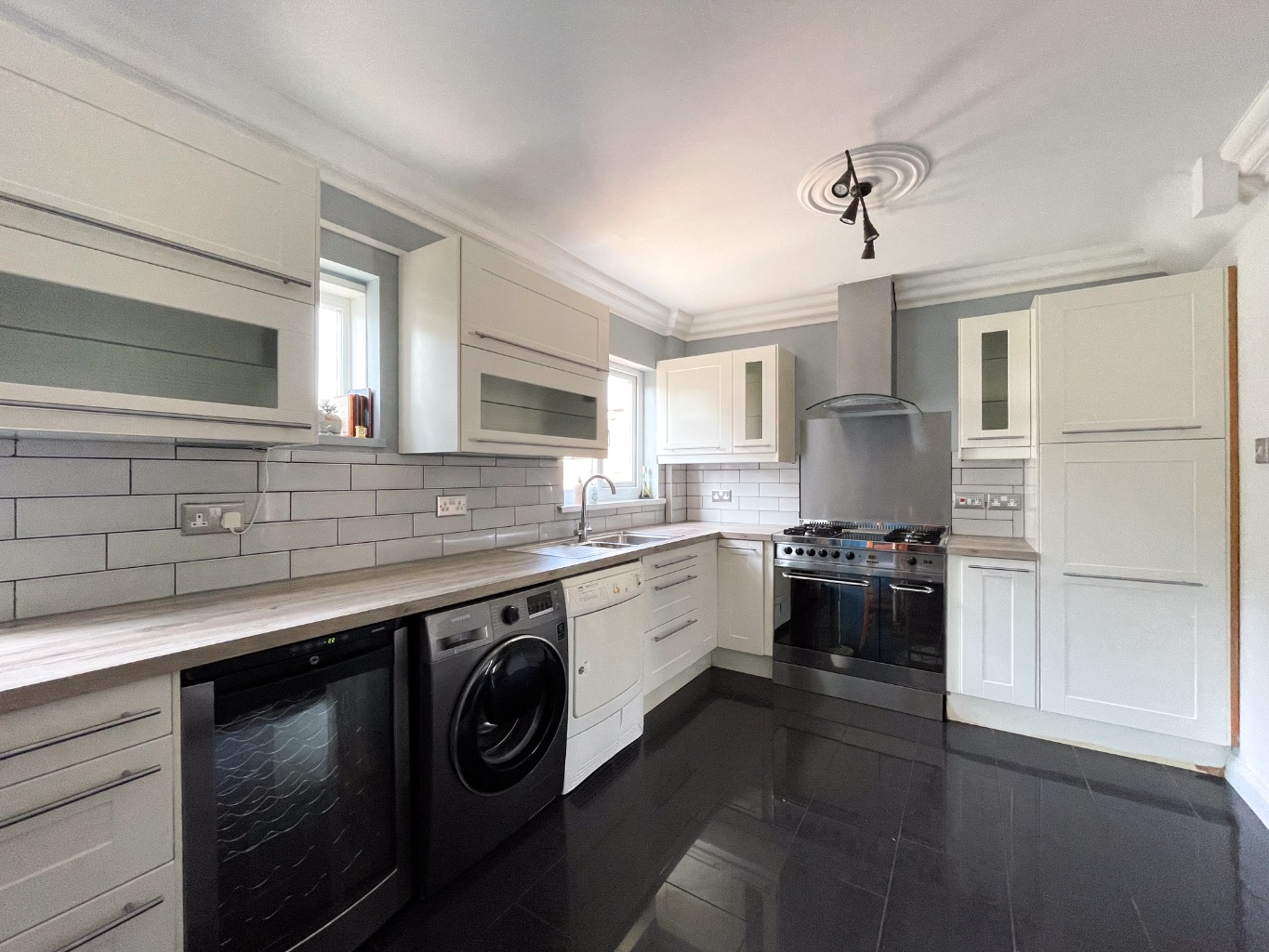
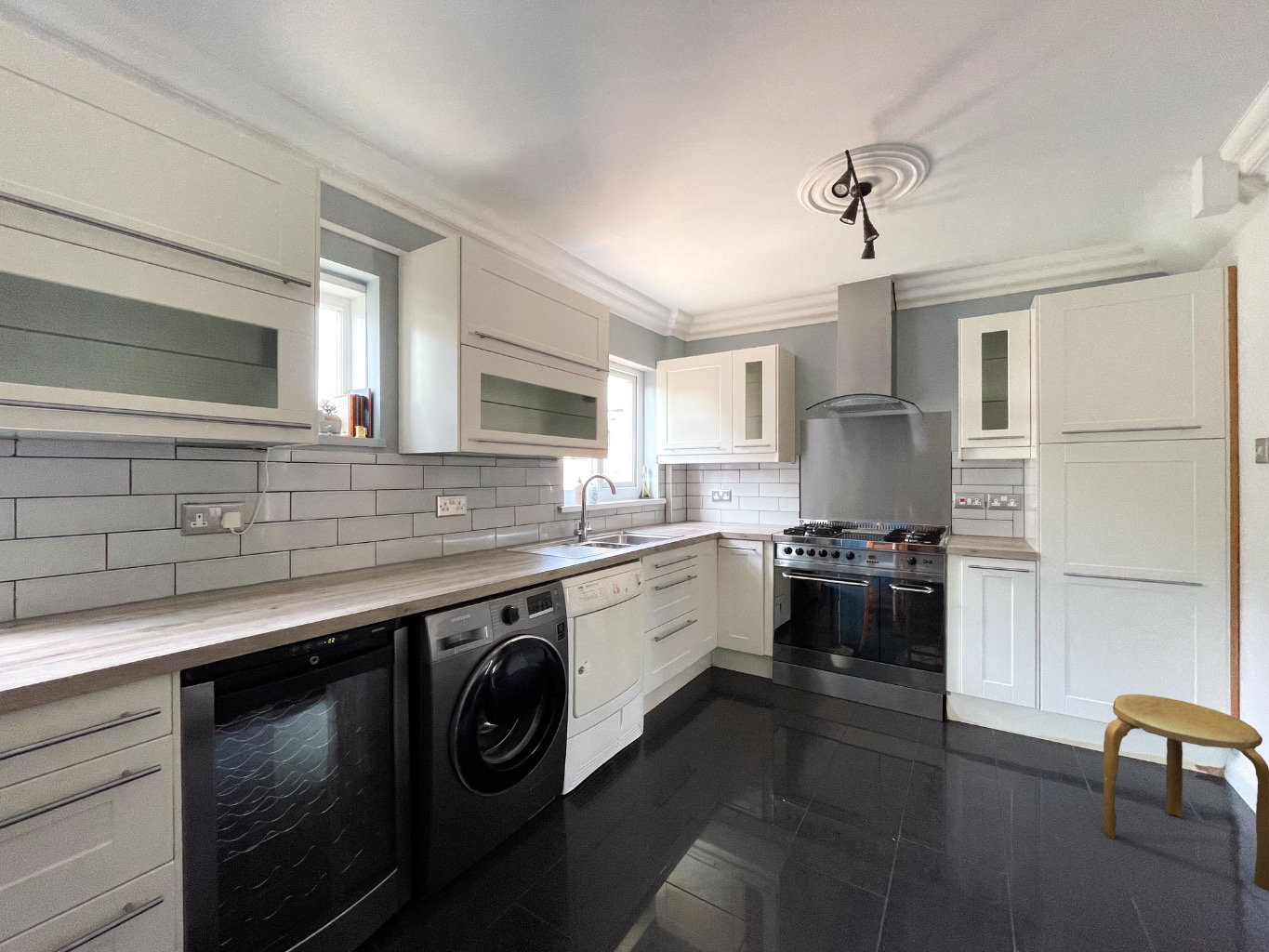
+ stool (1171, 776)
